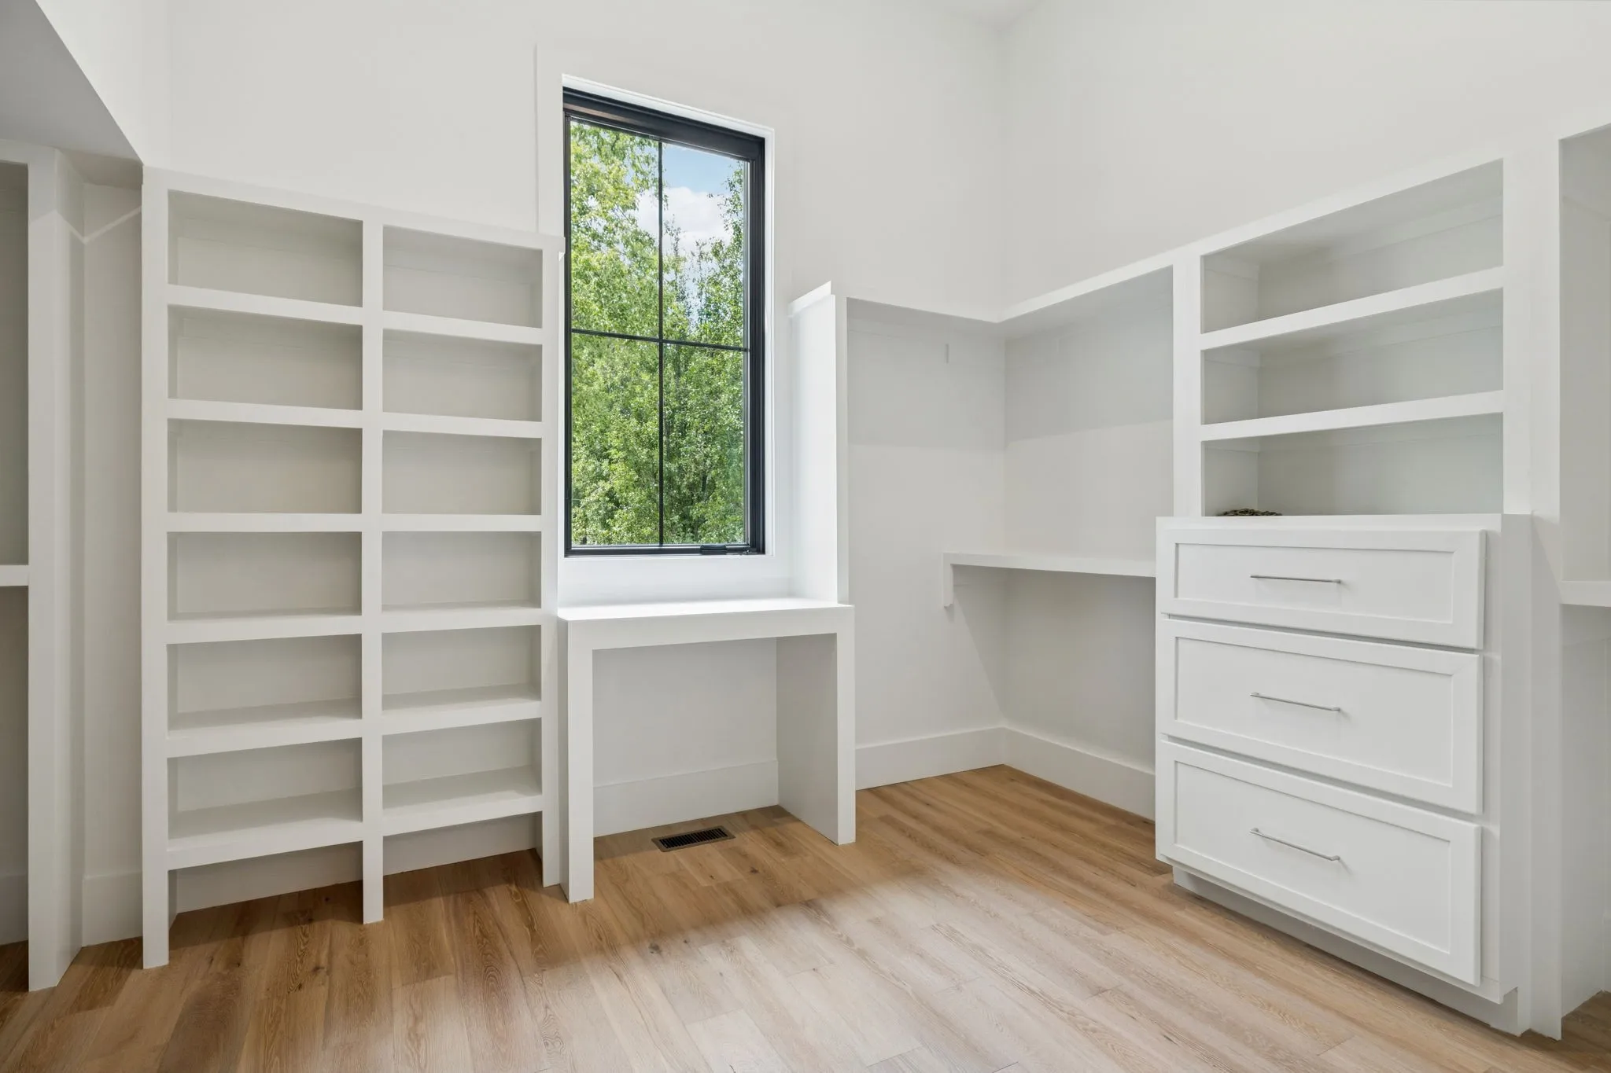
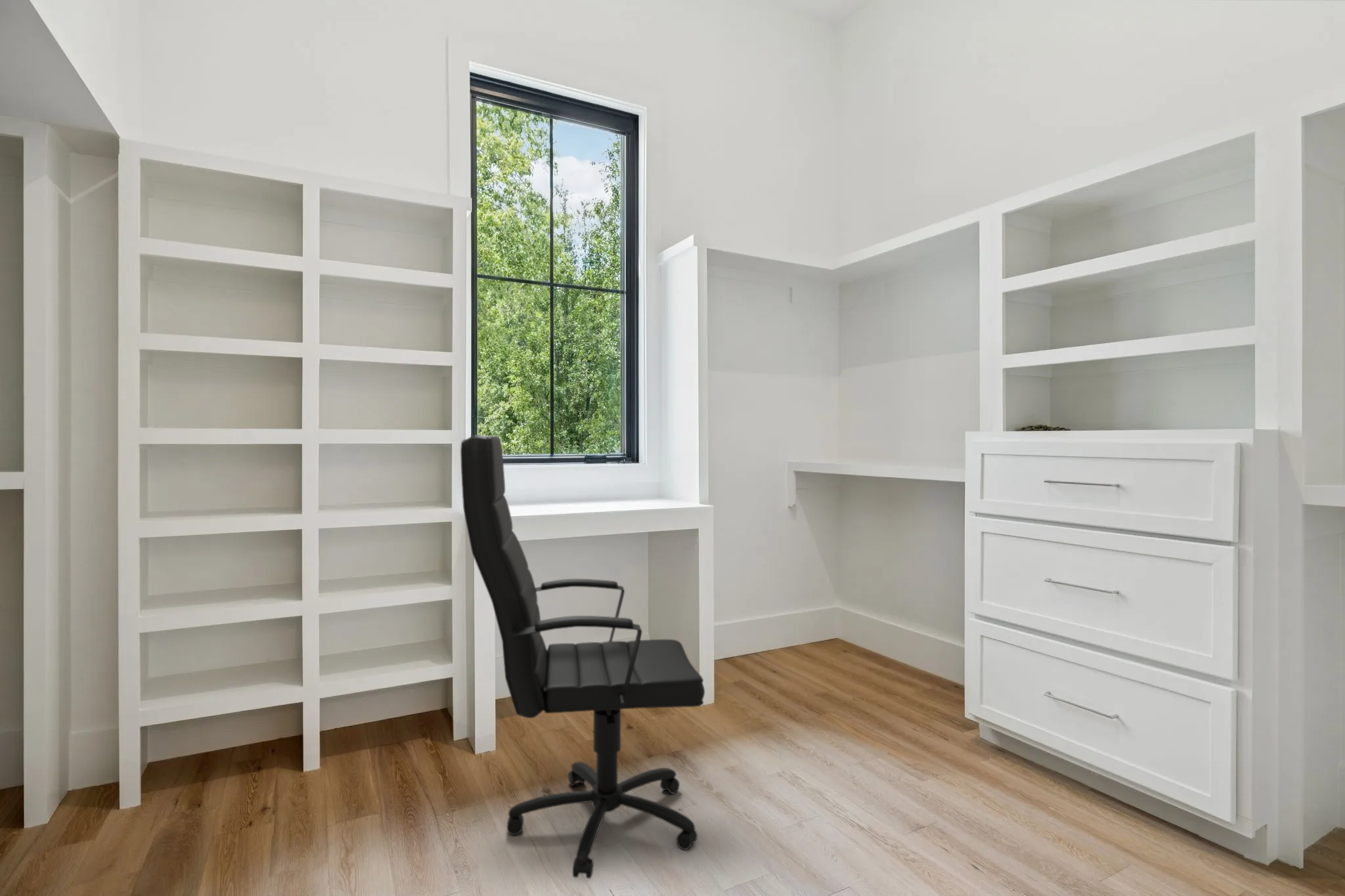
+ office chair (583, 626)
